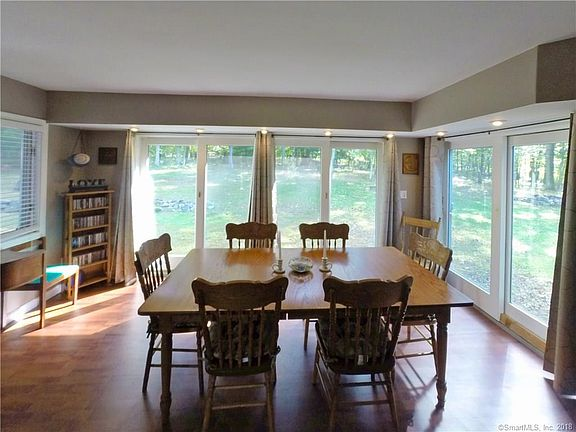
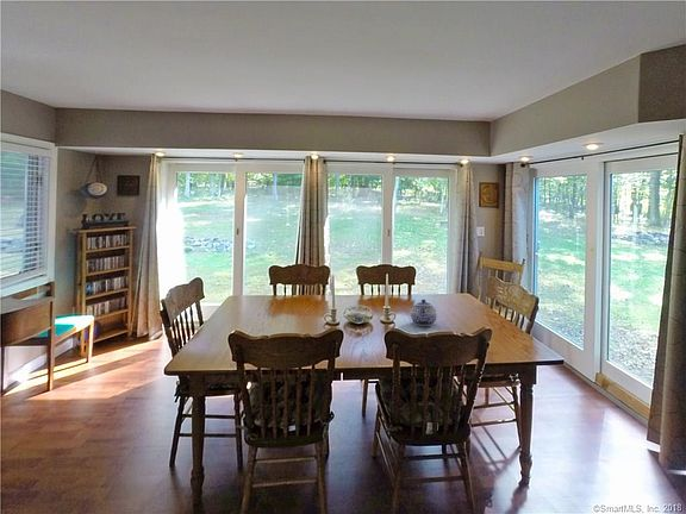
+ teapot (423, 312)
